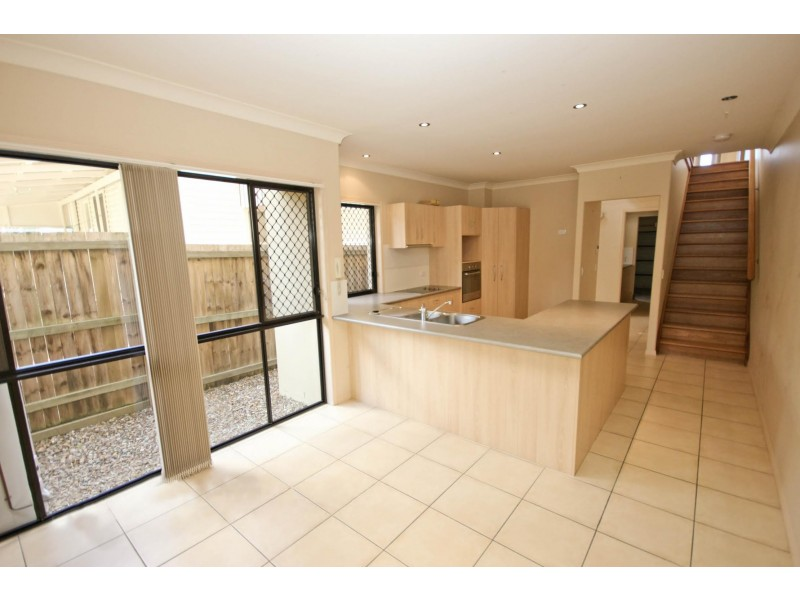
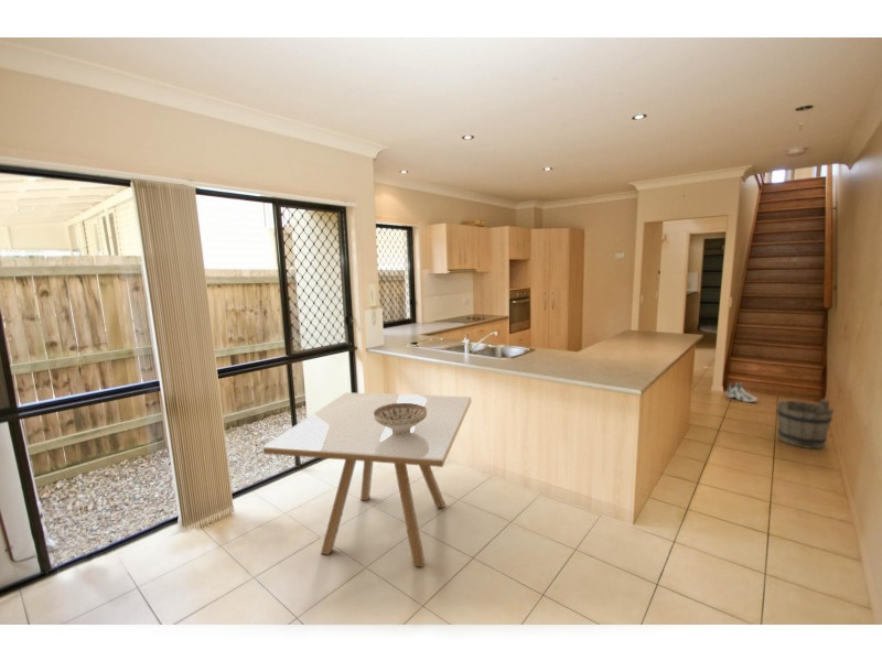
+ bucket (803, 421)
+ sneaker (742, 390)
+ dining table (396, 473)
+ decorative bowl (400, 420)
